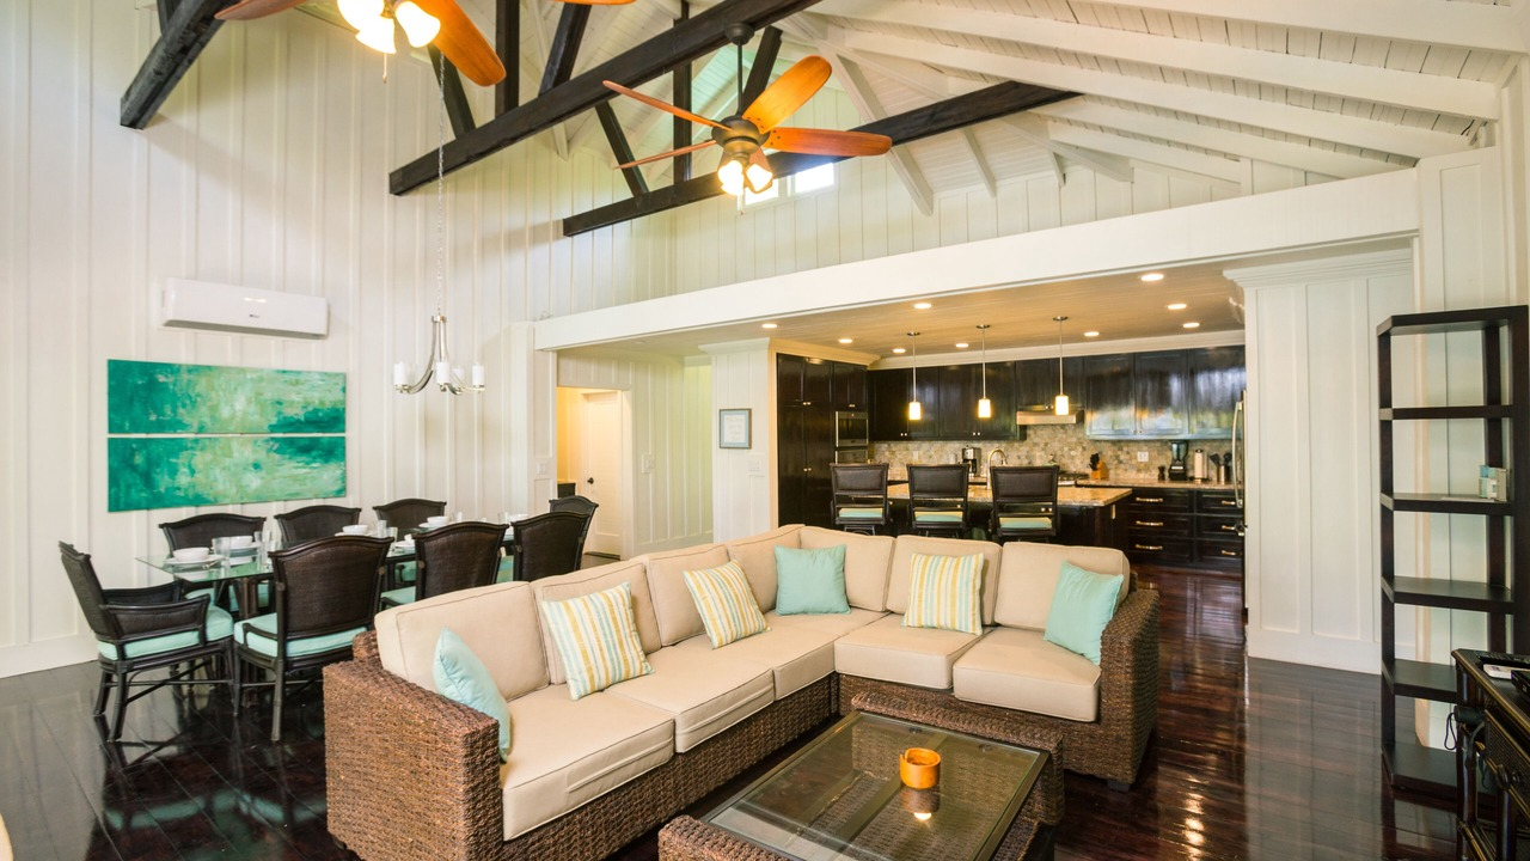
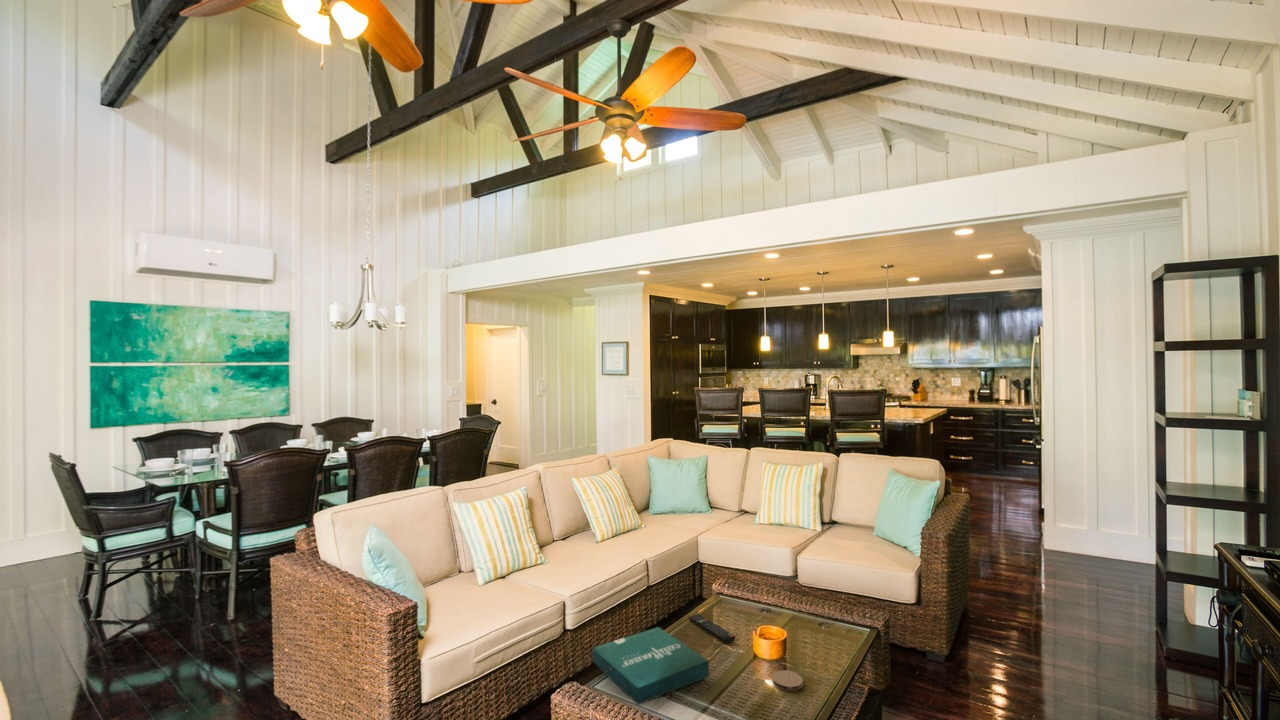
+ remote control (711, 628)
+ coaster (787, 680)
+ pizza box (649, 661)
